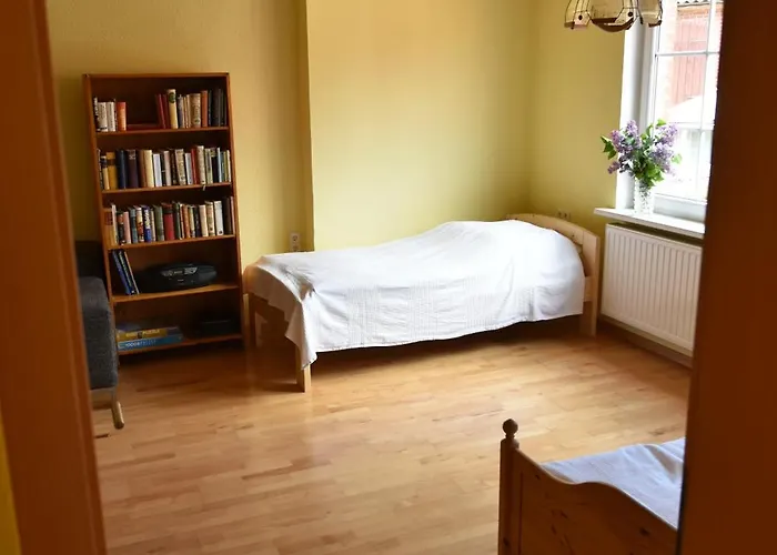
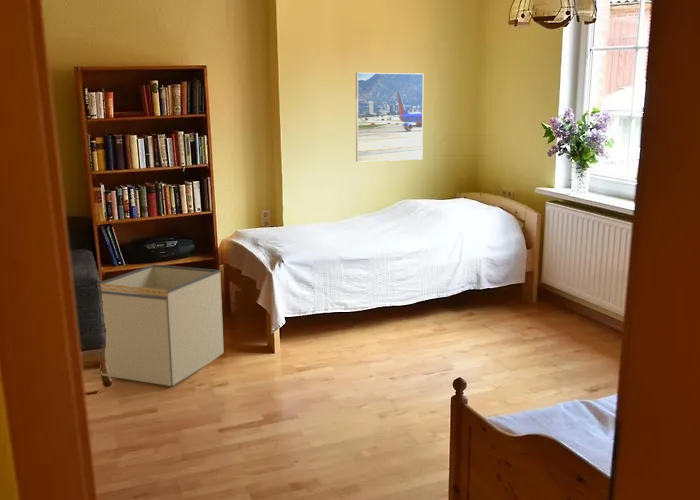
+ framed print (389, 117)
+ storage bin (161, 320)
